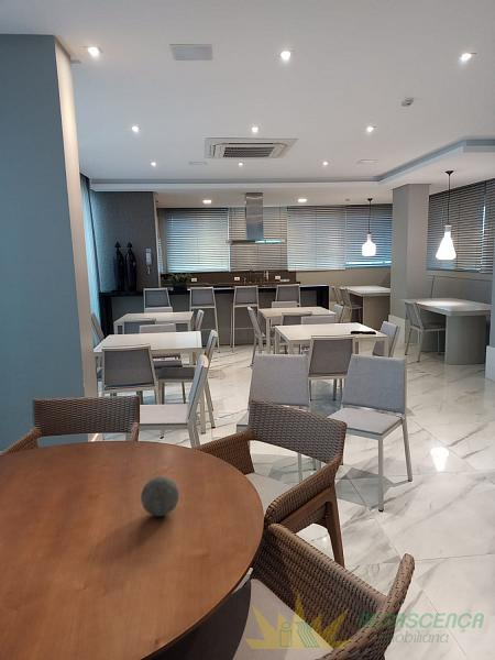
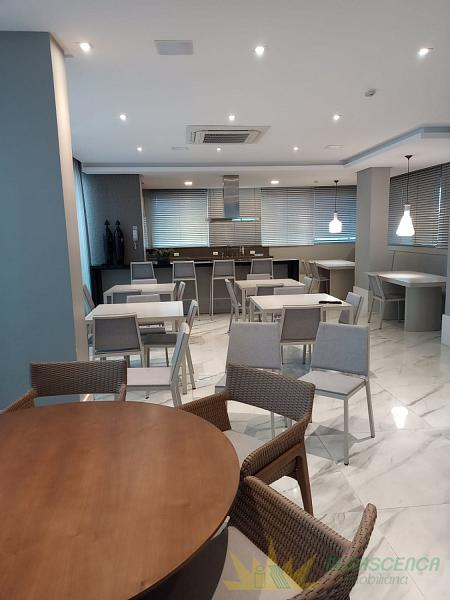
- decorative ball (160, 496)
